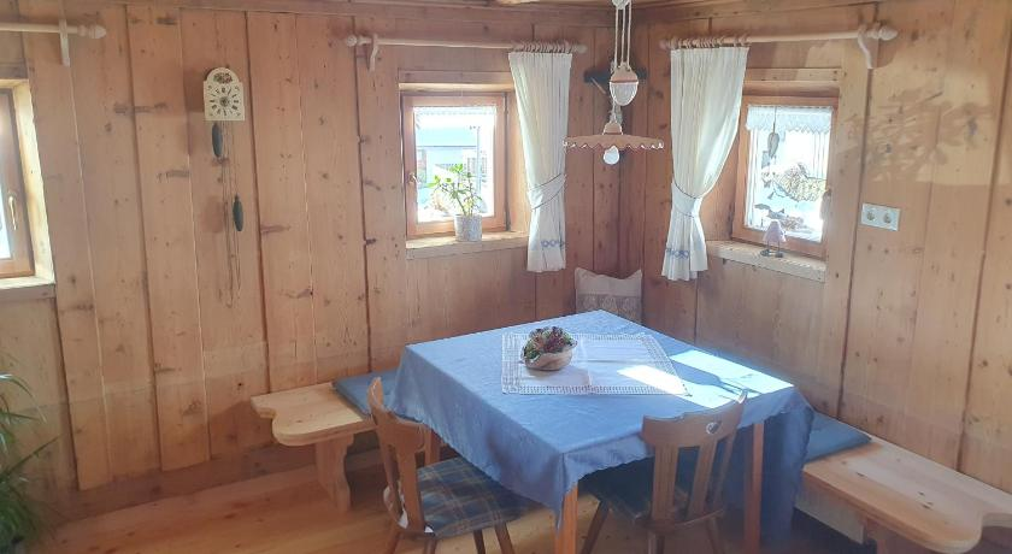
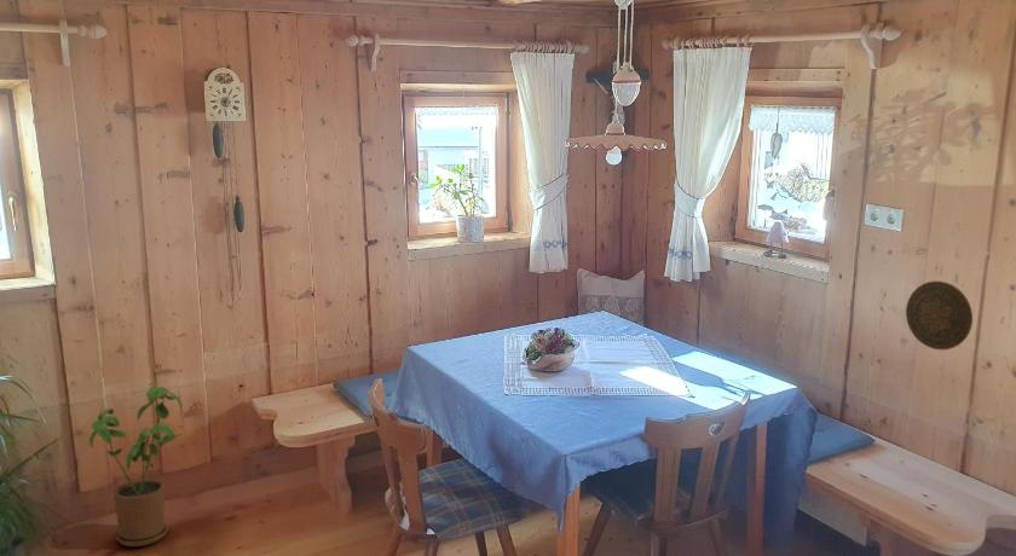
+ house plant (143, 464)
+ decorative plate (936, 315)
